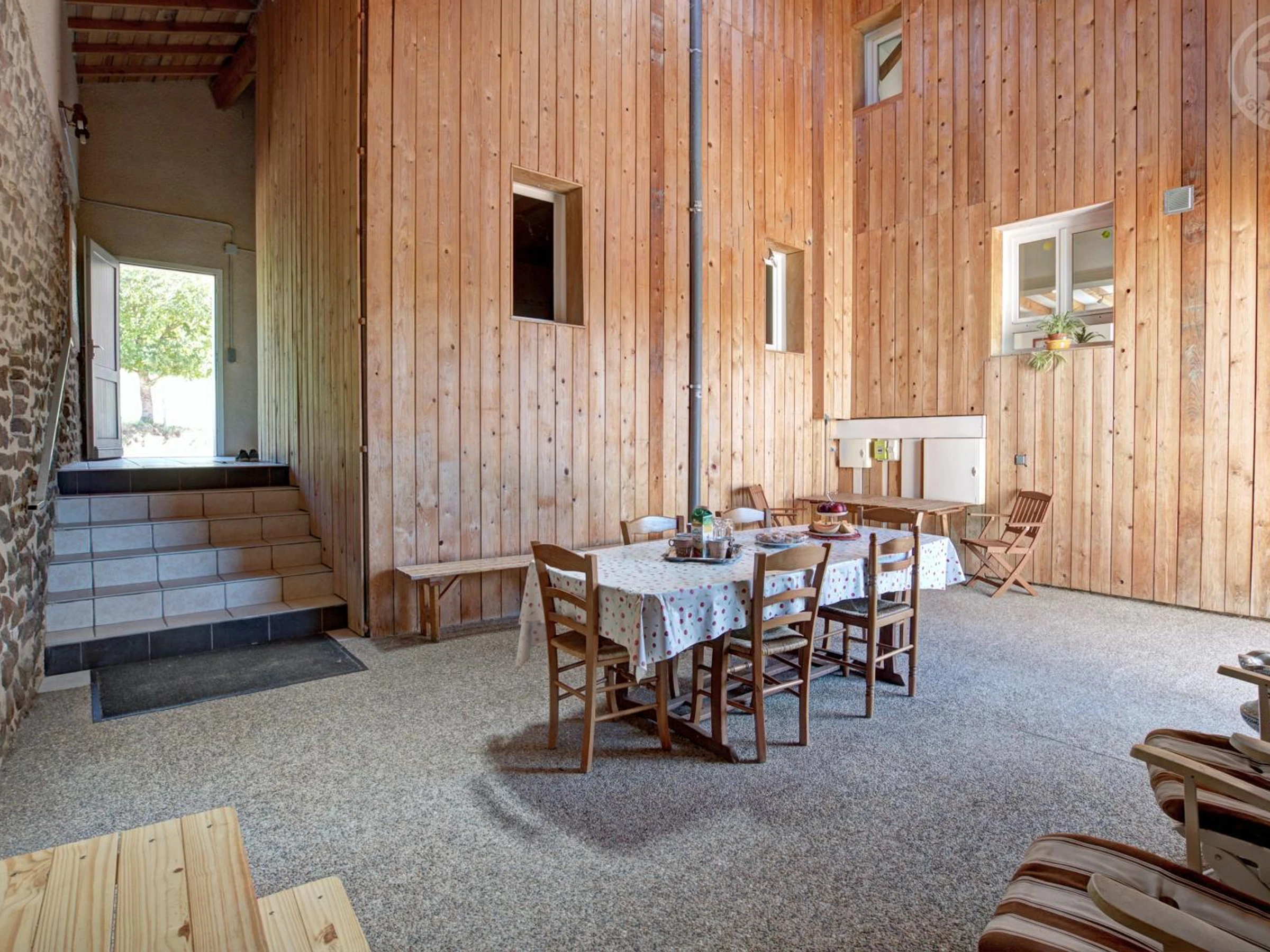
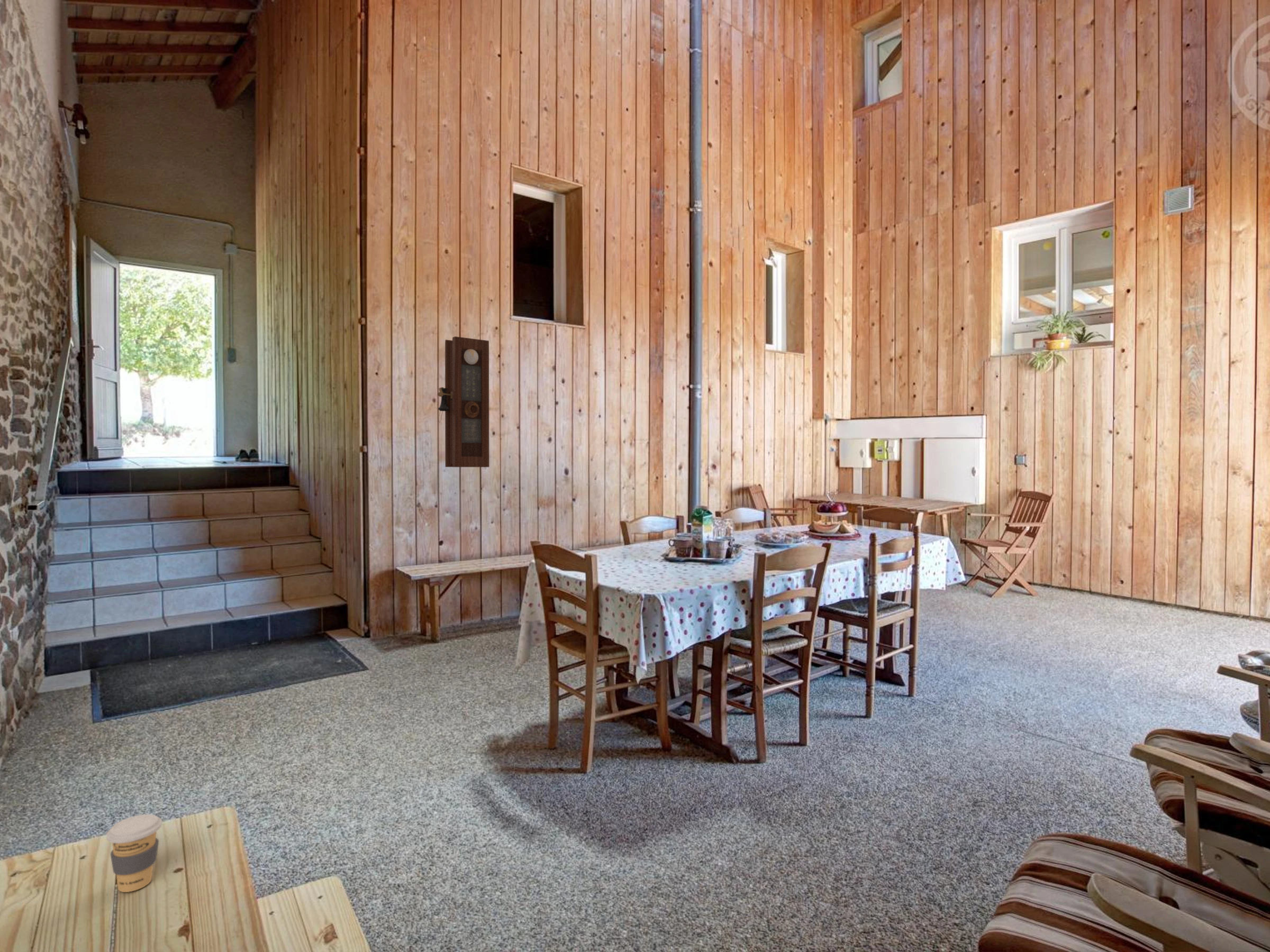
+ pendulum clock (462, 403)
+ coffee cup (134, 854)
